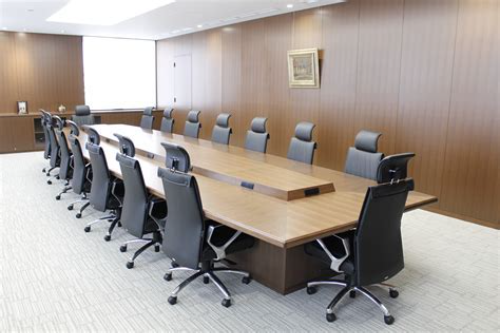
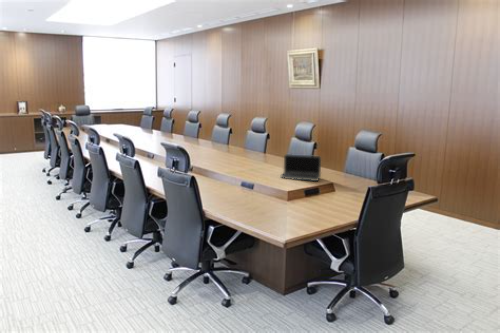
+ laptop (299, 166)
